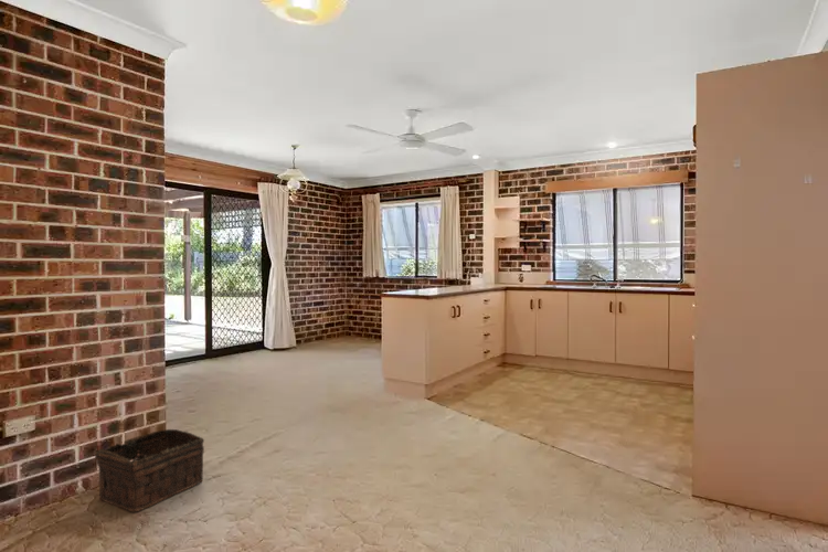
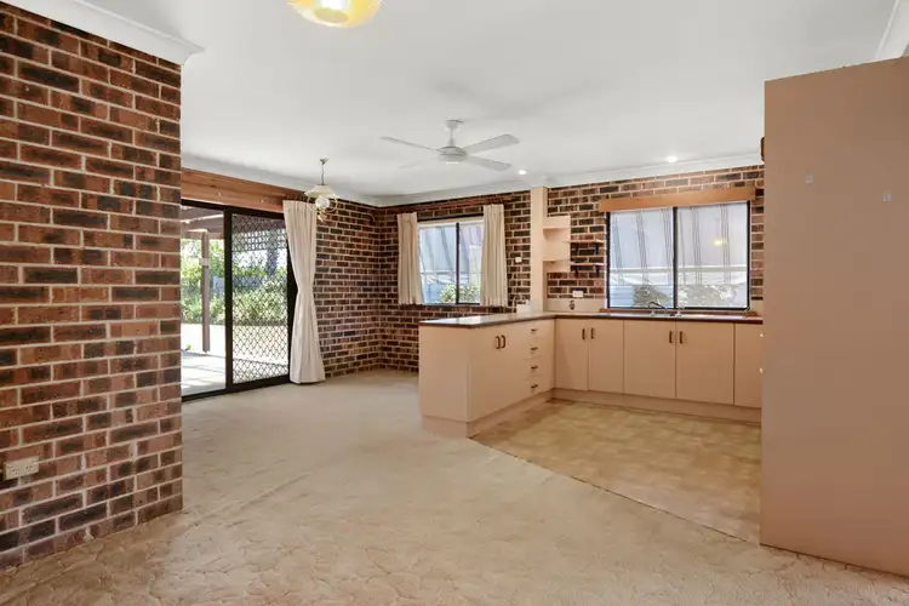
- basket (149, 460)
